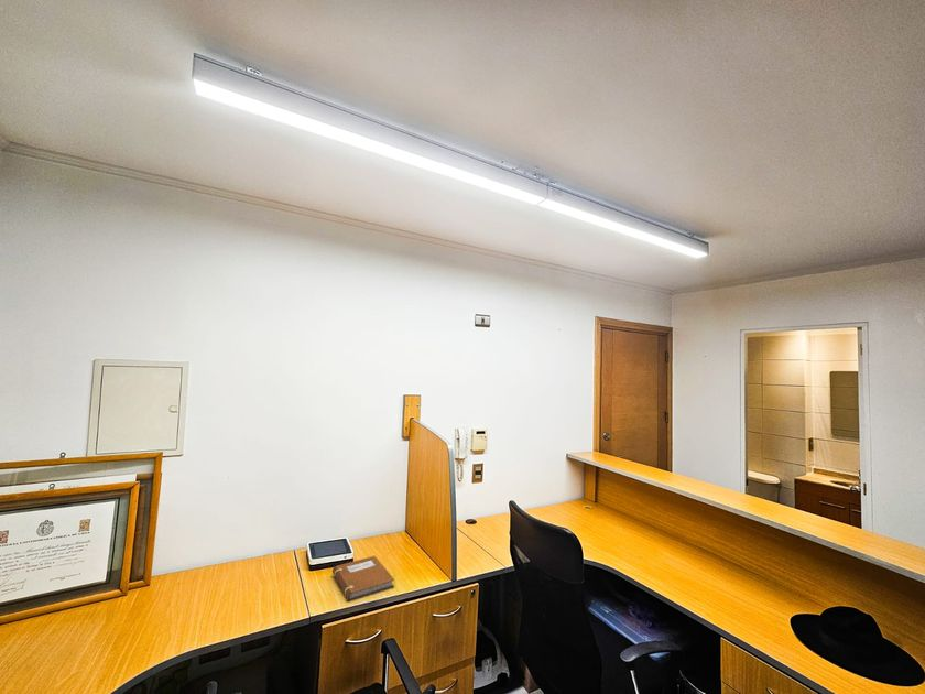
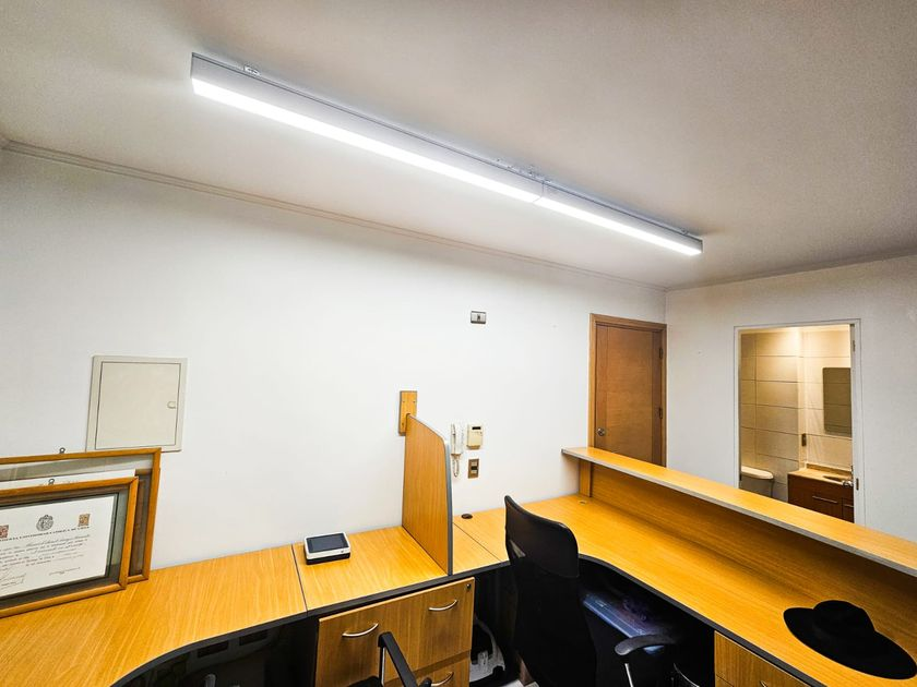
- notebook (361, 576)
